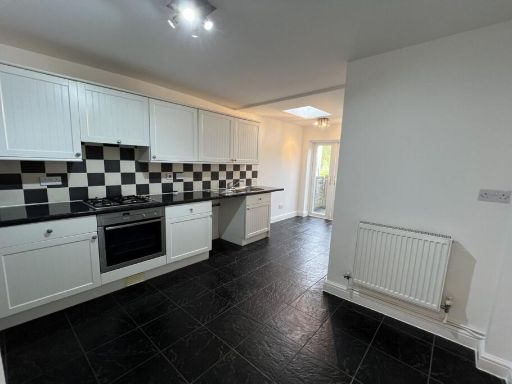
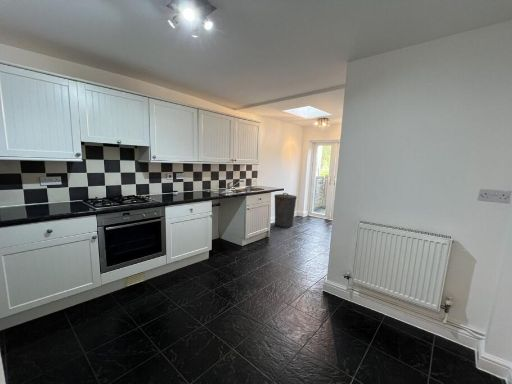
+ trash can (284, 209)
